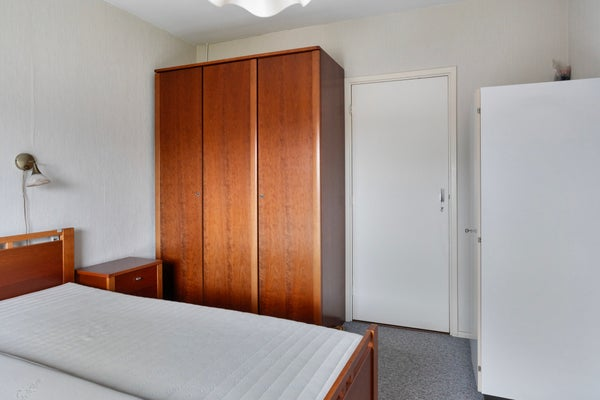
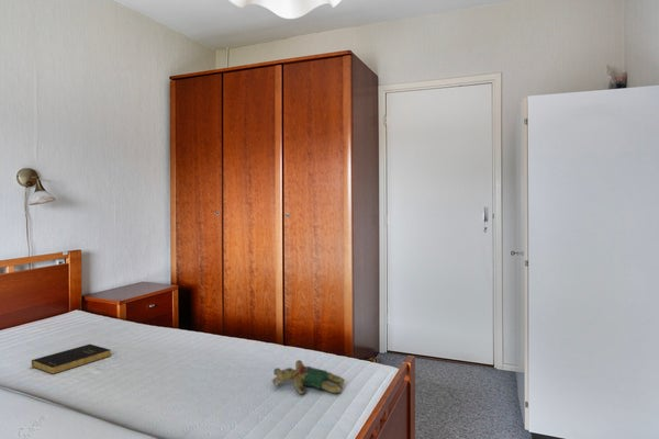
+ teddy bear (306, 378)
+ book (70, 358)
